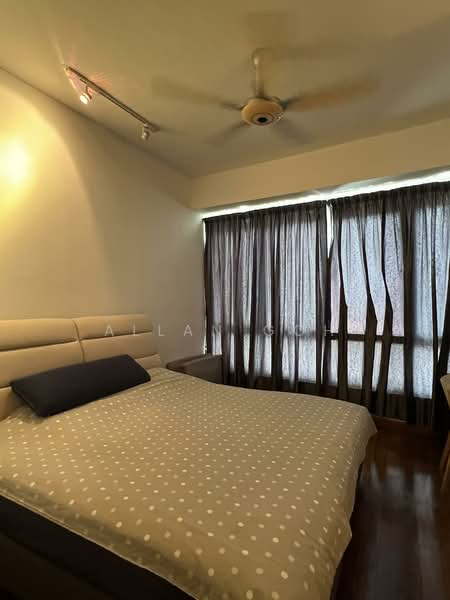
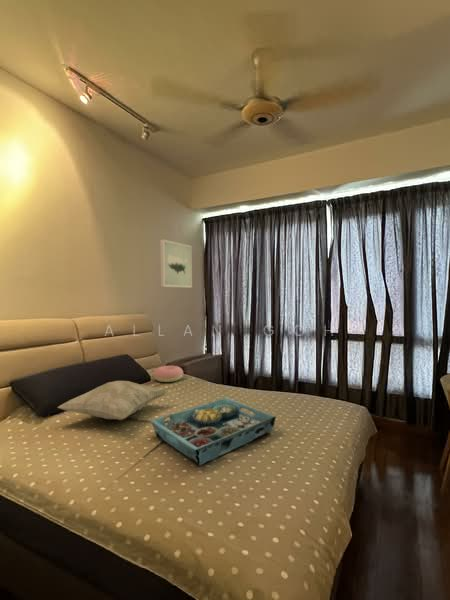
+ cushion (168, 373)
+ serving tray (213, 424)
+ wall art (177, 265)
+ decorative pillow (116, 399)
